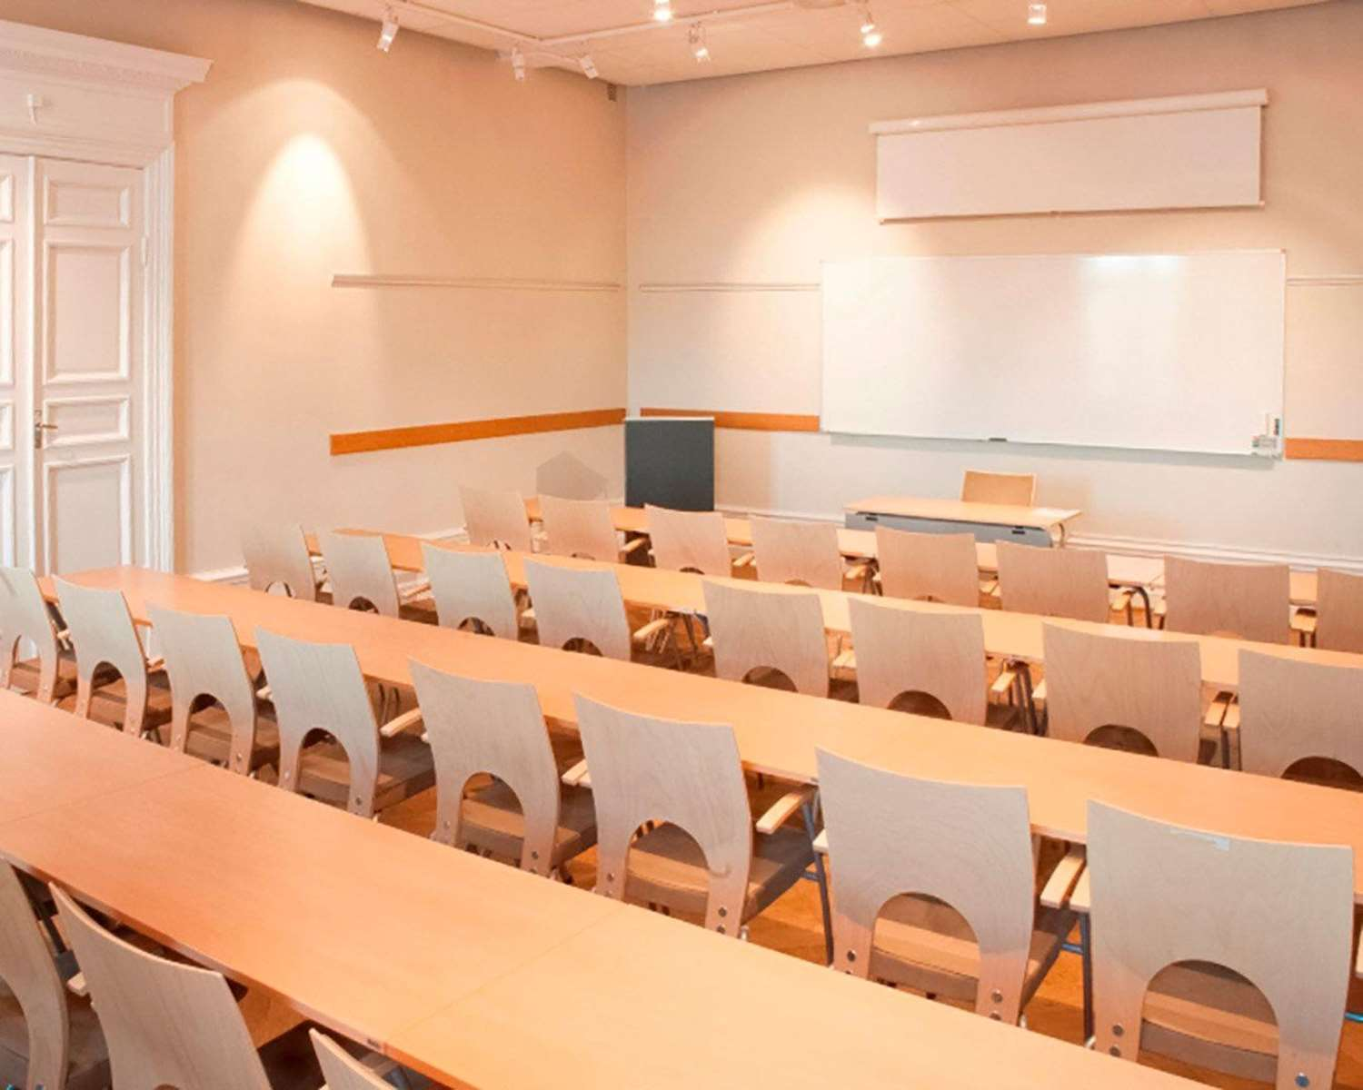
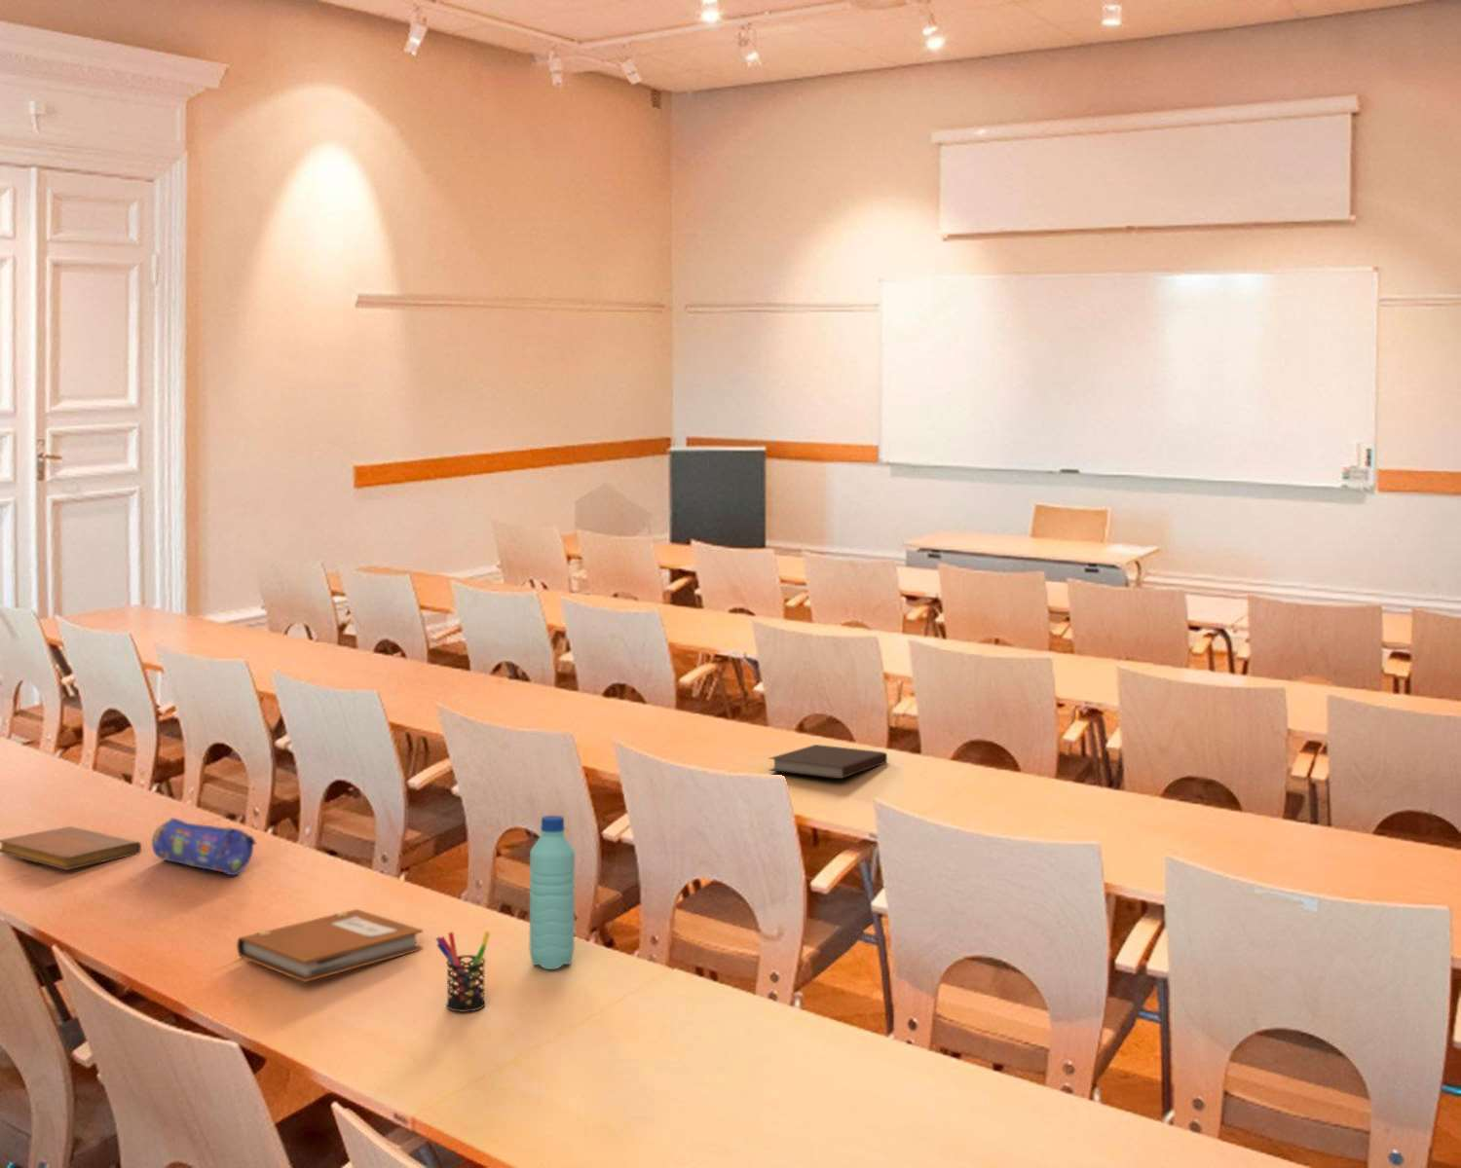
+ pen holder (466, 968)
+ water bottle (551, 890)
+ notebook (69, 846)
+ notebook (333, 942)
+ notebook (828, 762)
+ pencil case (203, 844)
